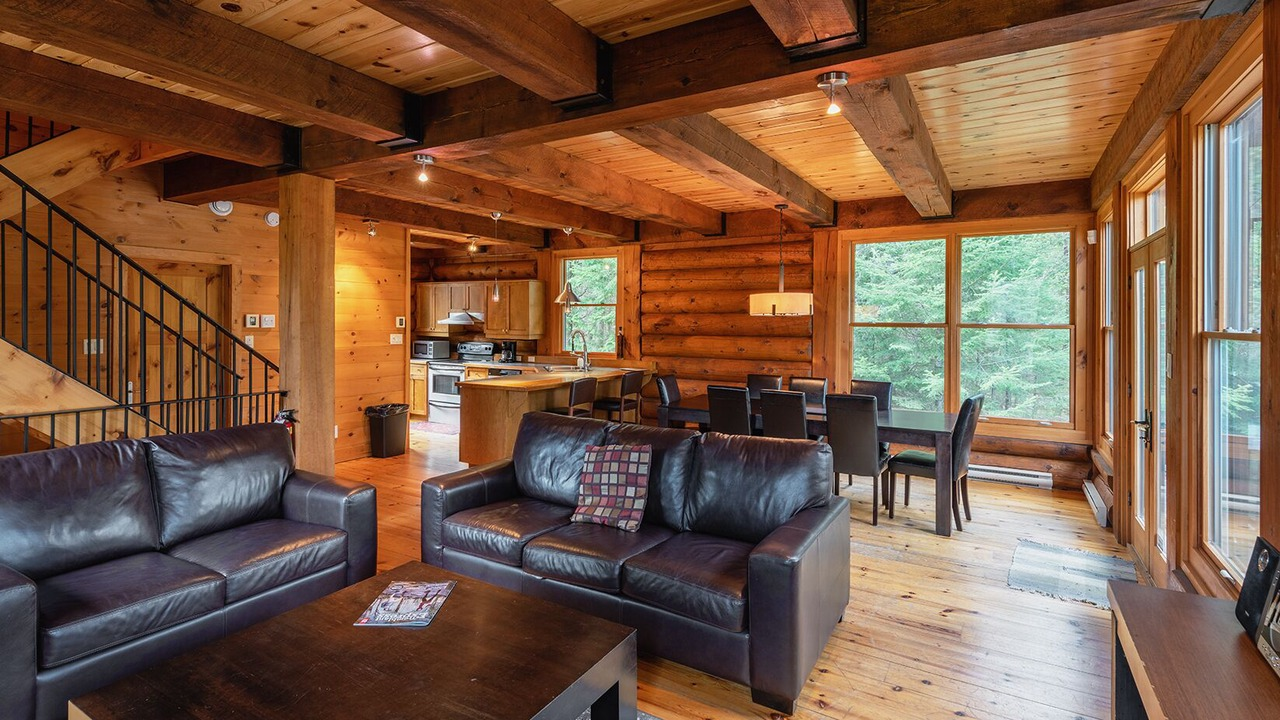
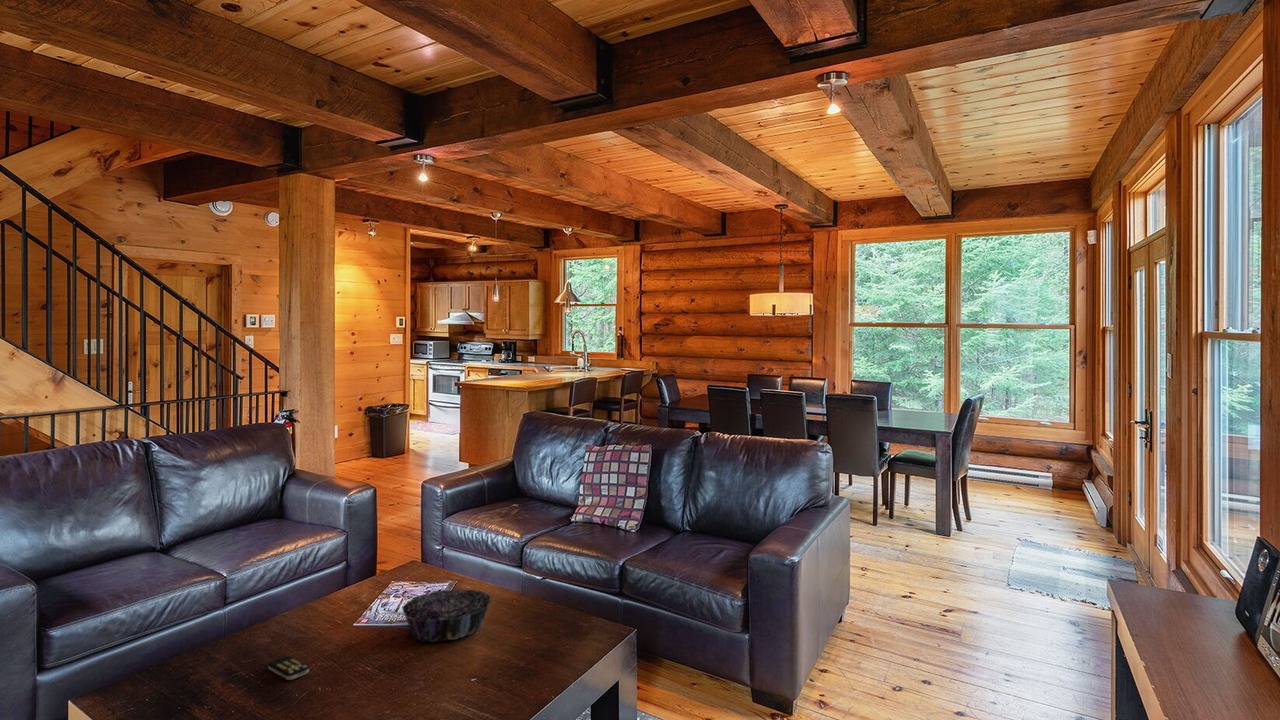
+ remote control (288, 667)
+ decorative bowl (447, 615)
